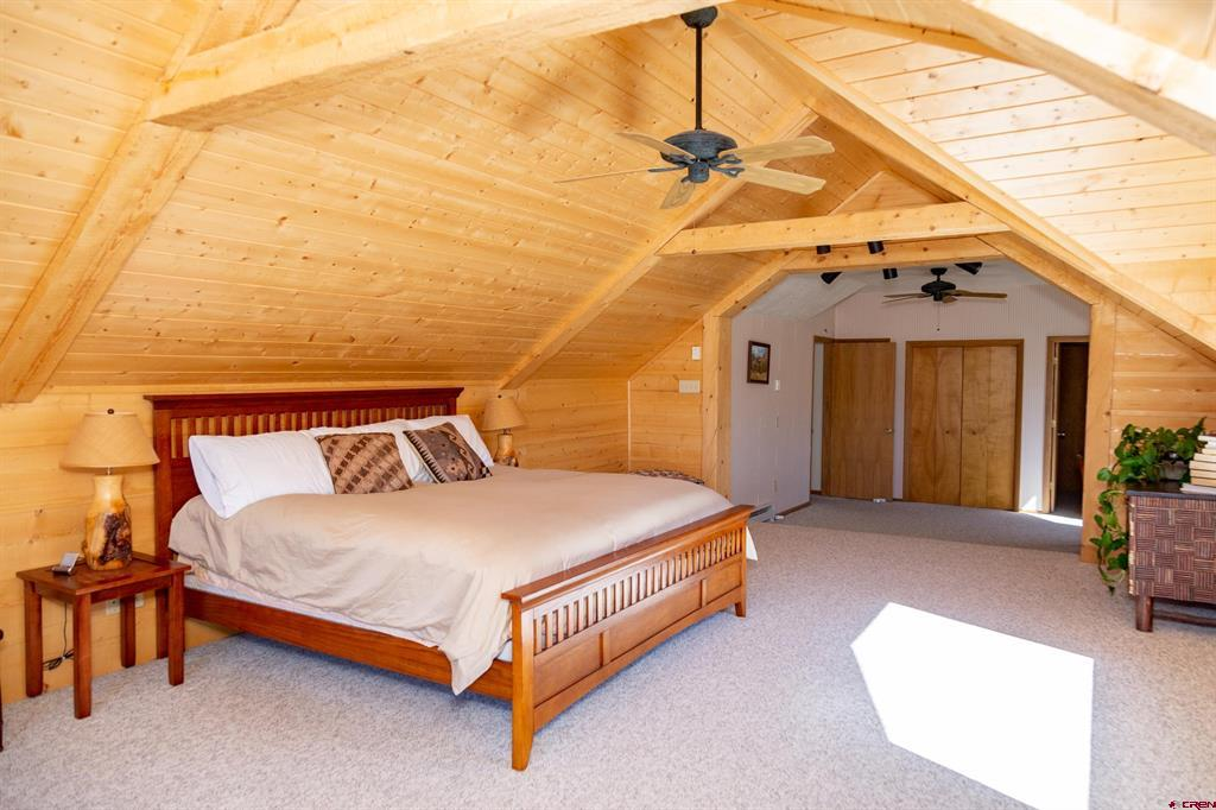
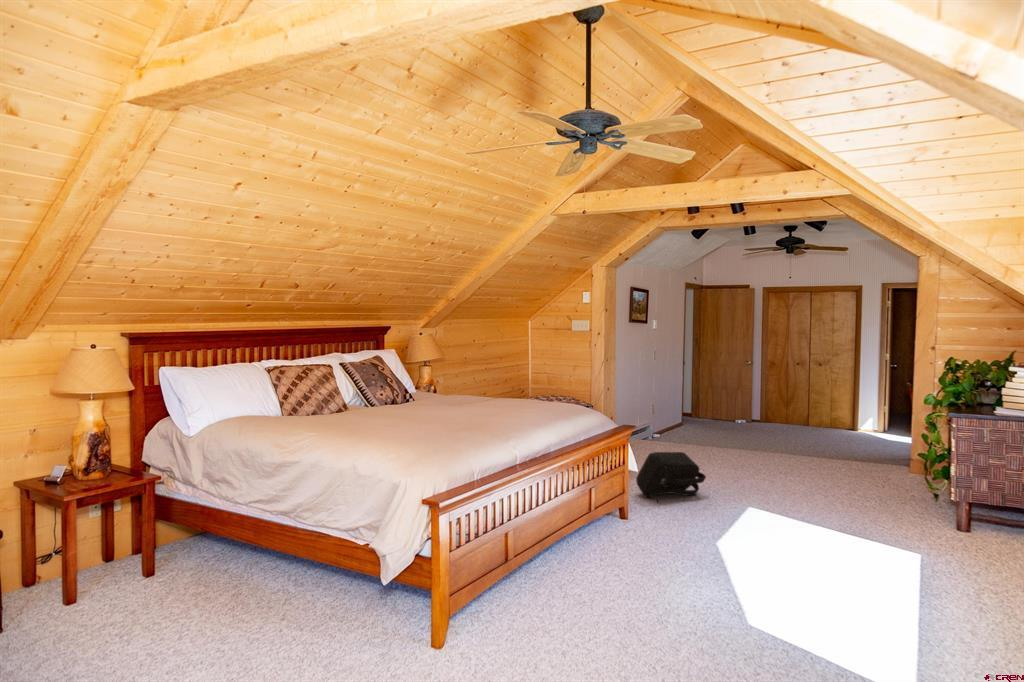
+ backpack (672, 474)
